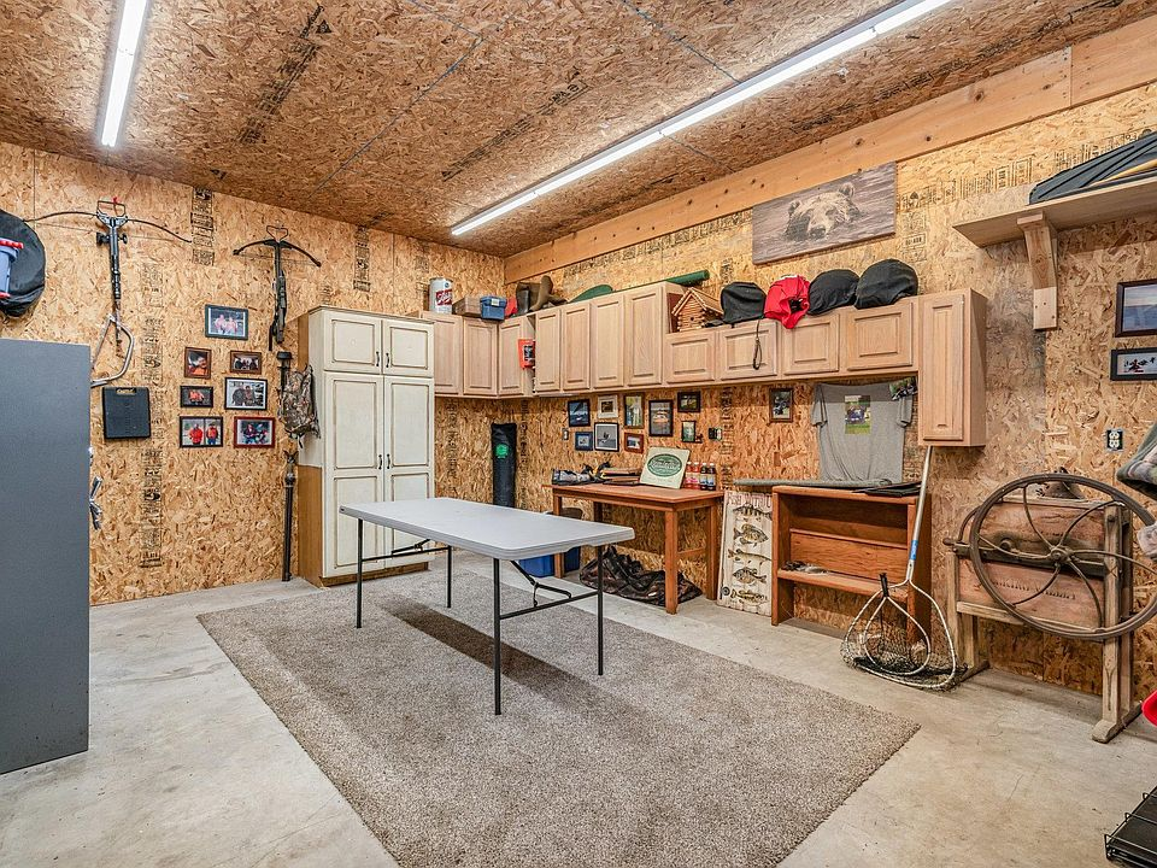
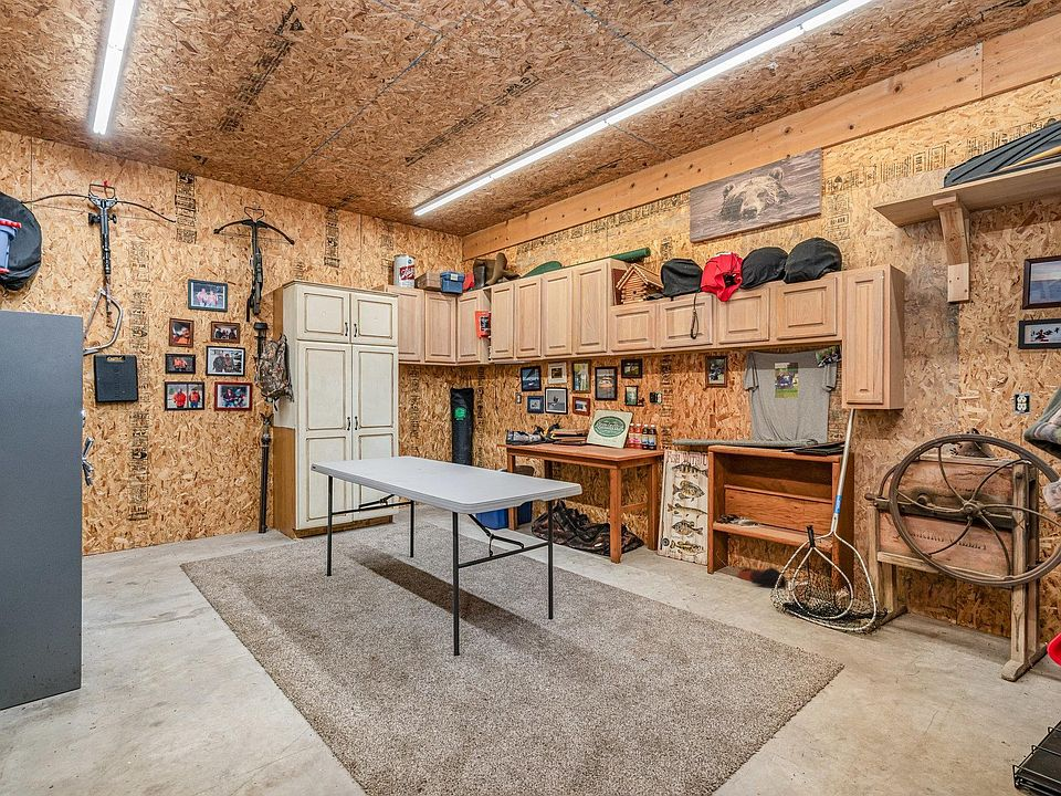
+ bag (759, 573)
